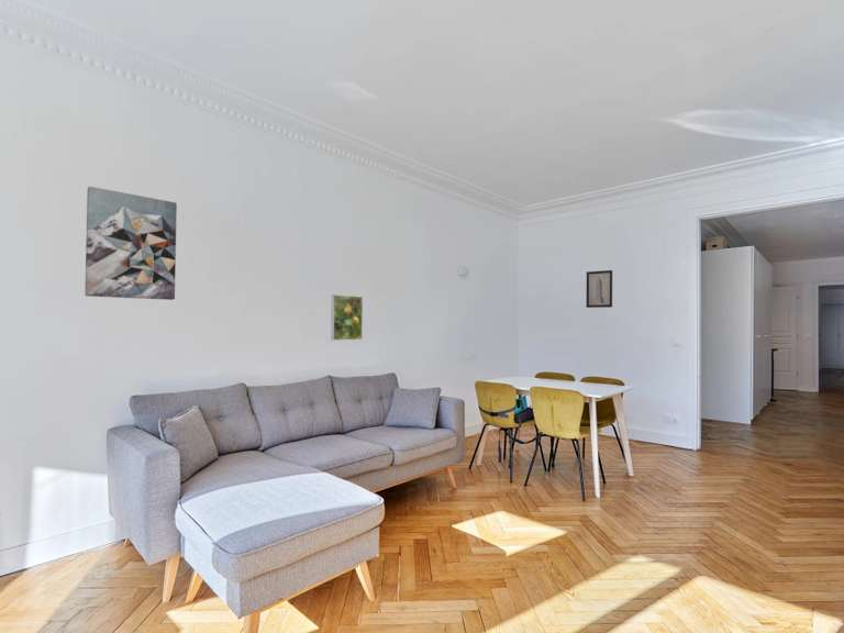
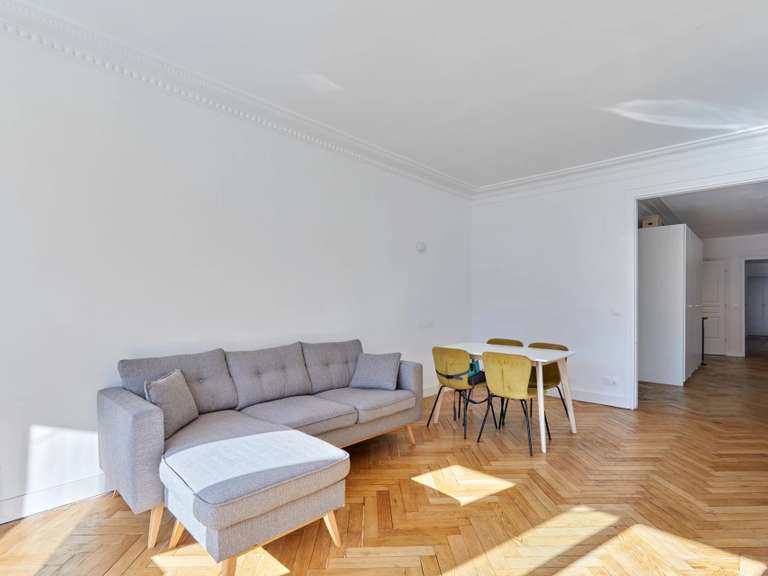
- wall art (599, 289)
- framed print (347, 318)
- wall art (133, 246)
